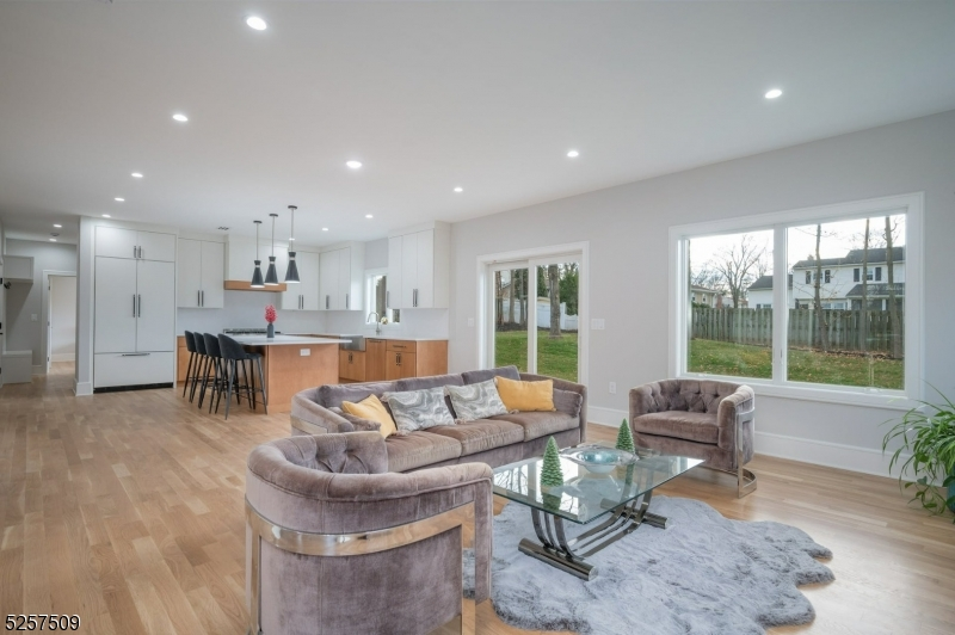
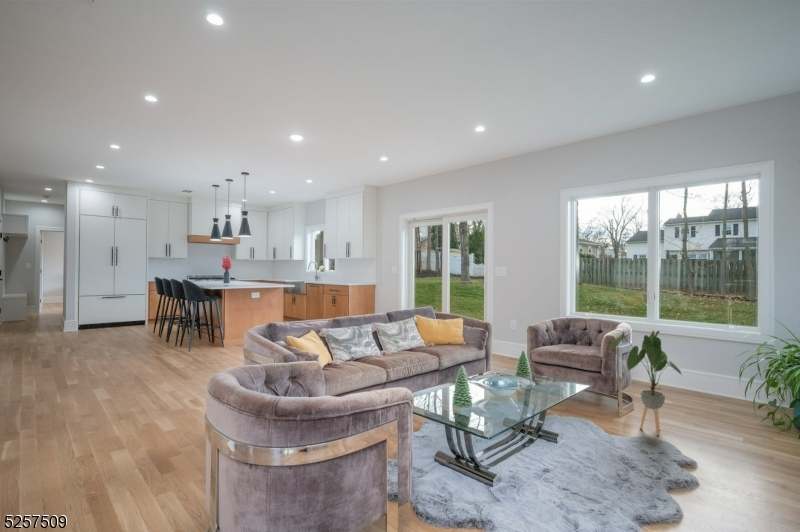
+ house plant (649, 381)
